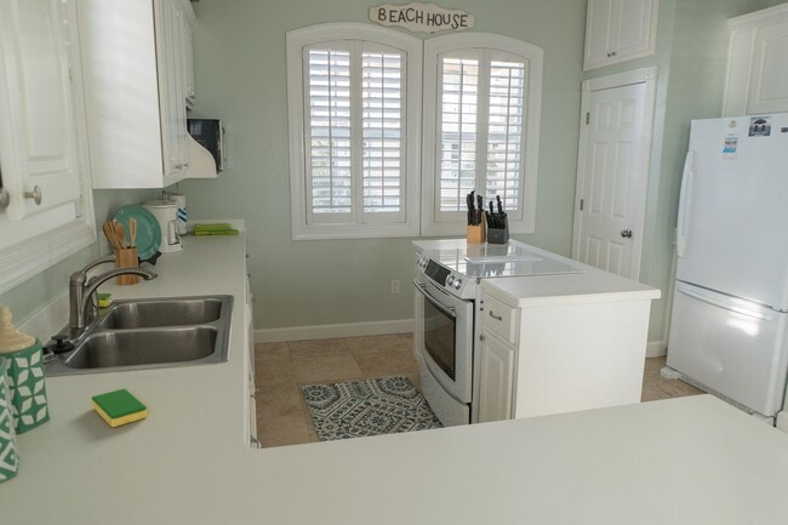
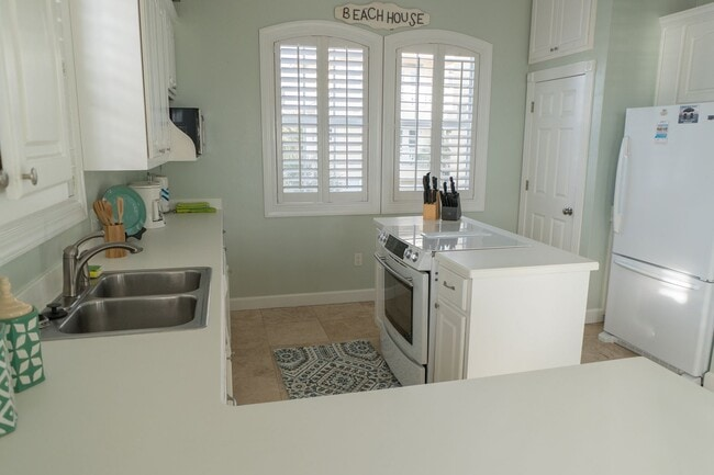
- dish sponge (119, 406)
